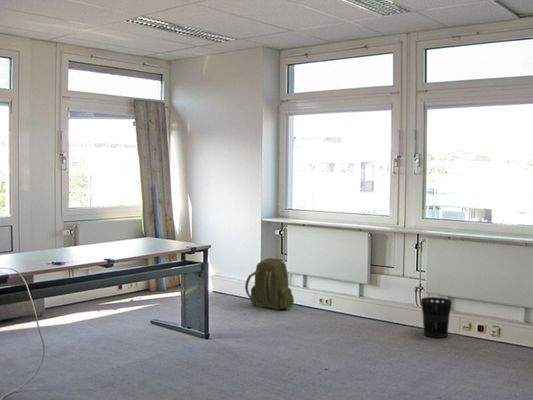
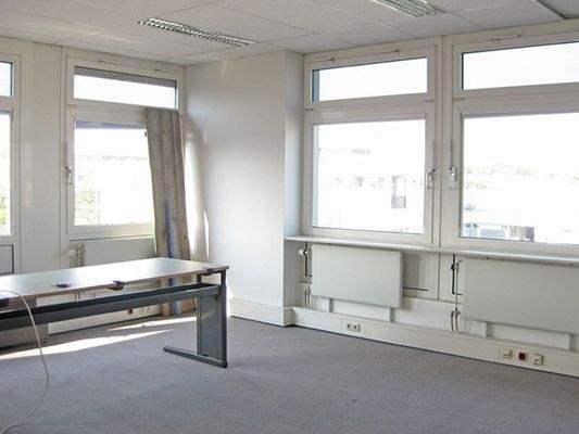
- backpack (270, 282)
- wastebasket (435, 317)
